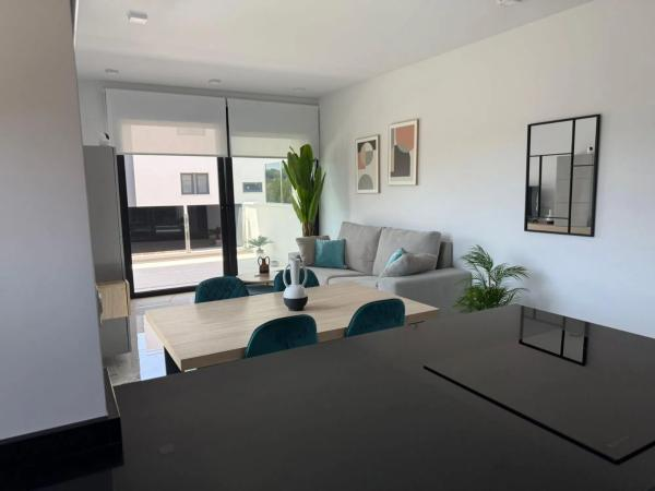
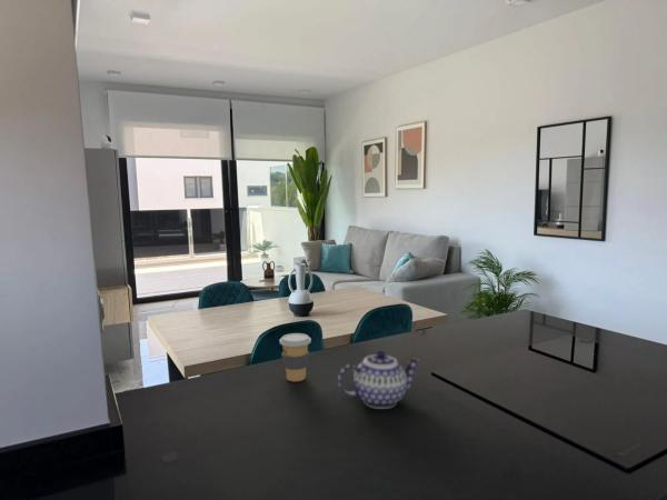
+ coffee cup (296, 357)
+ teapot (379, 376)
